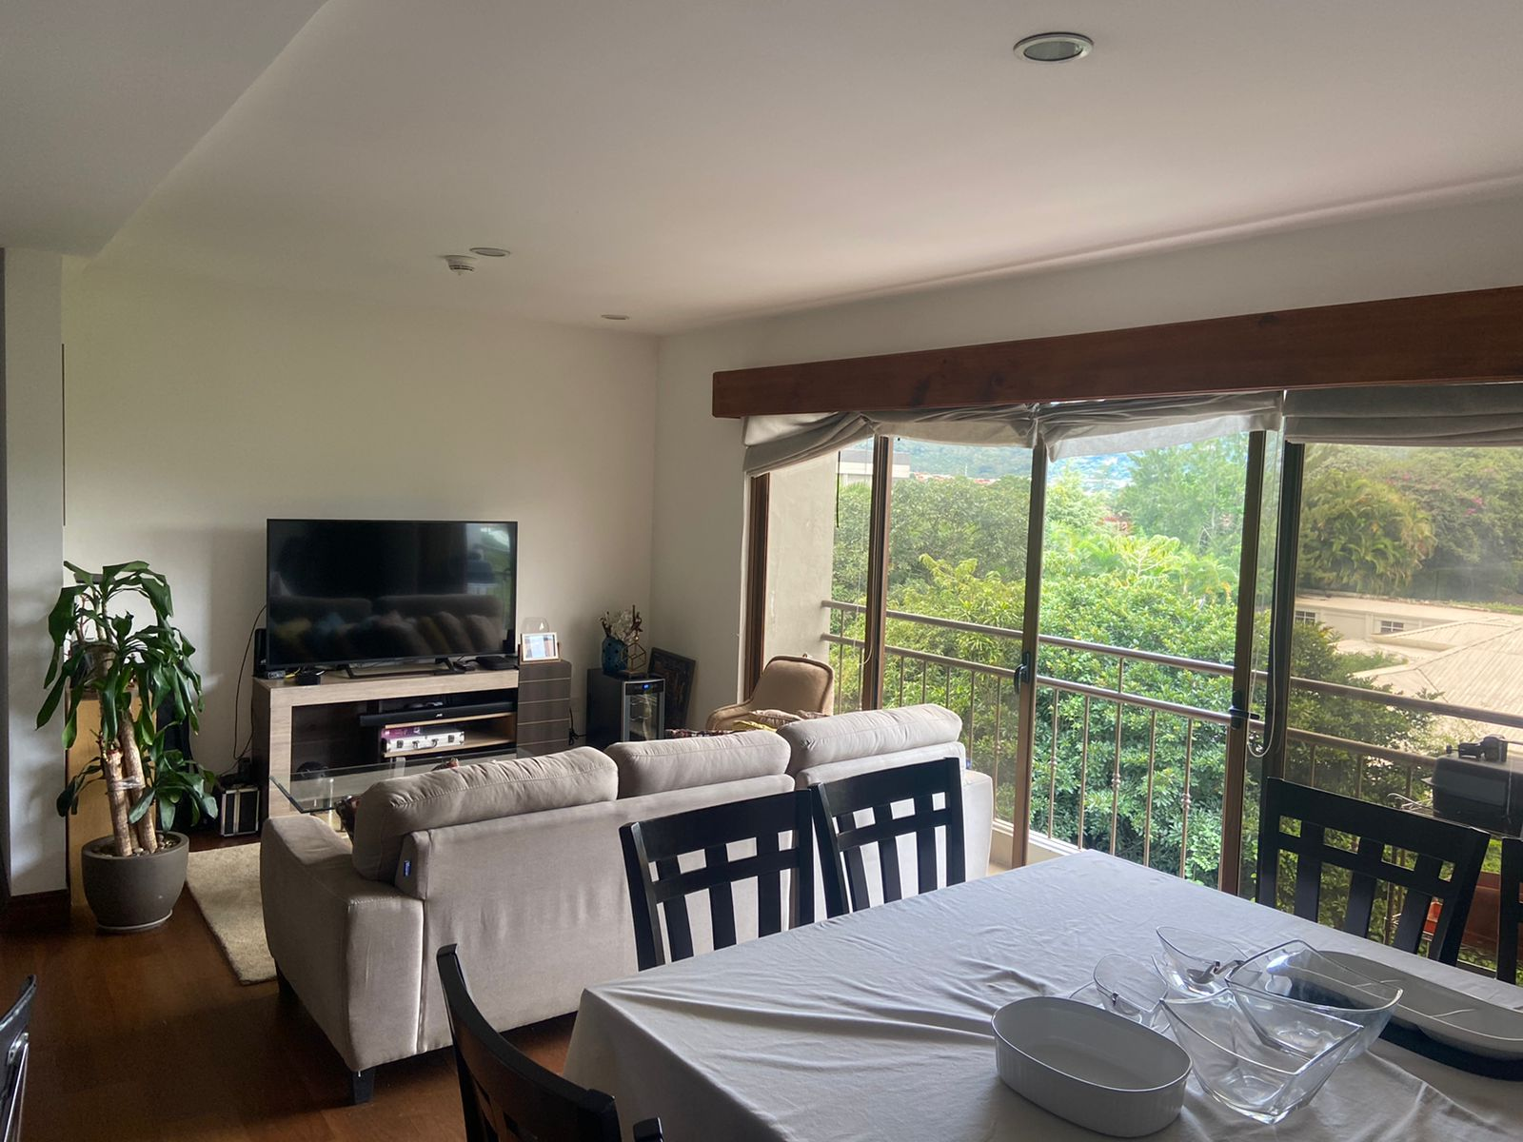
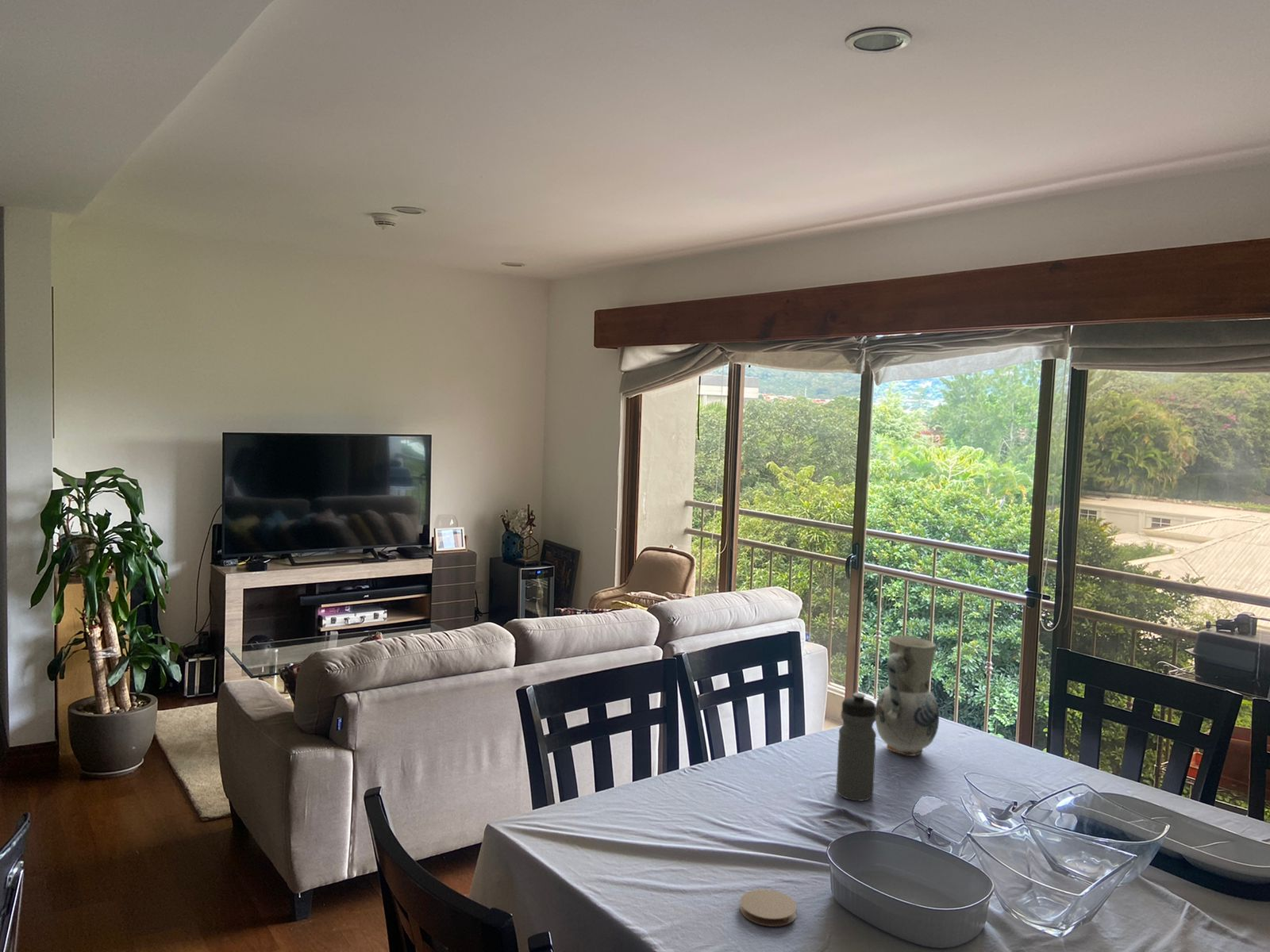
+ water bottle (856, 744)
+ coaster (768, 907)
+ vase (908, 695)
